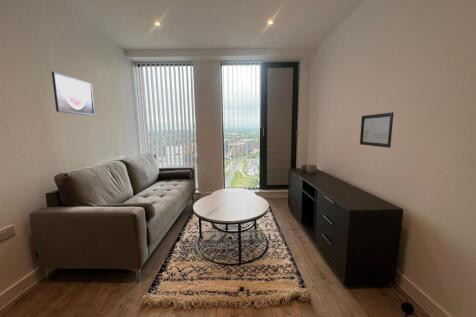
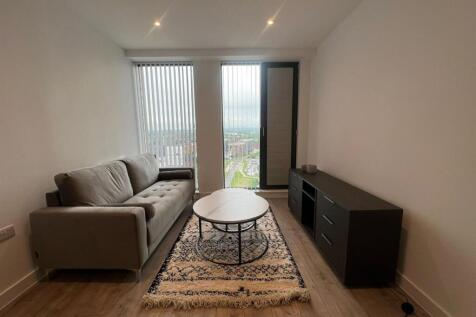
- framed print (75, 96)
- wall art (374, 130)
